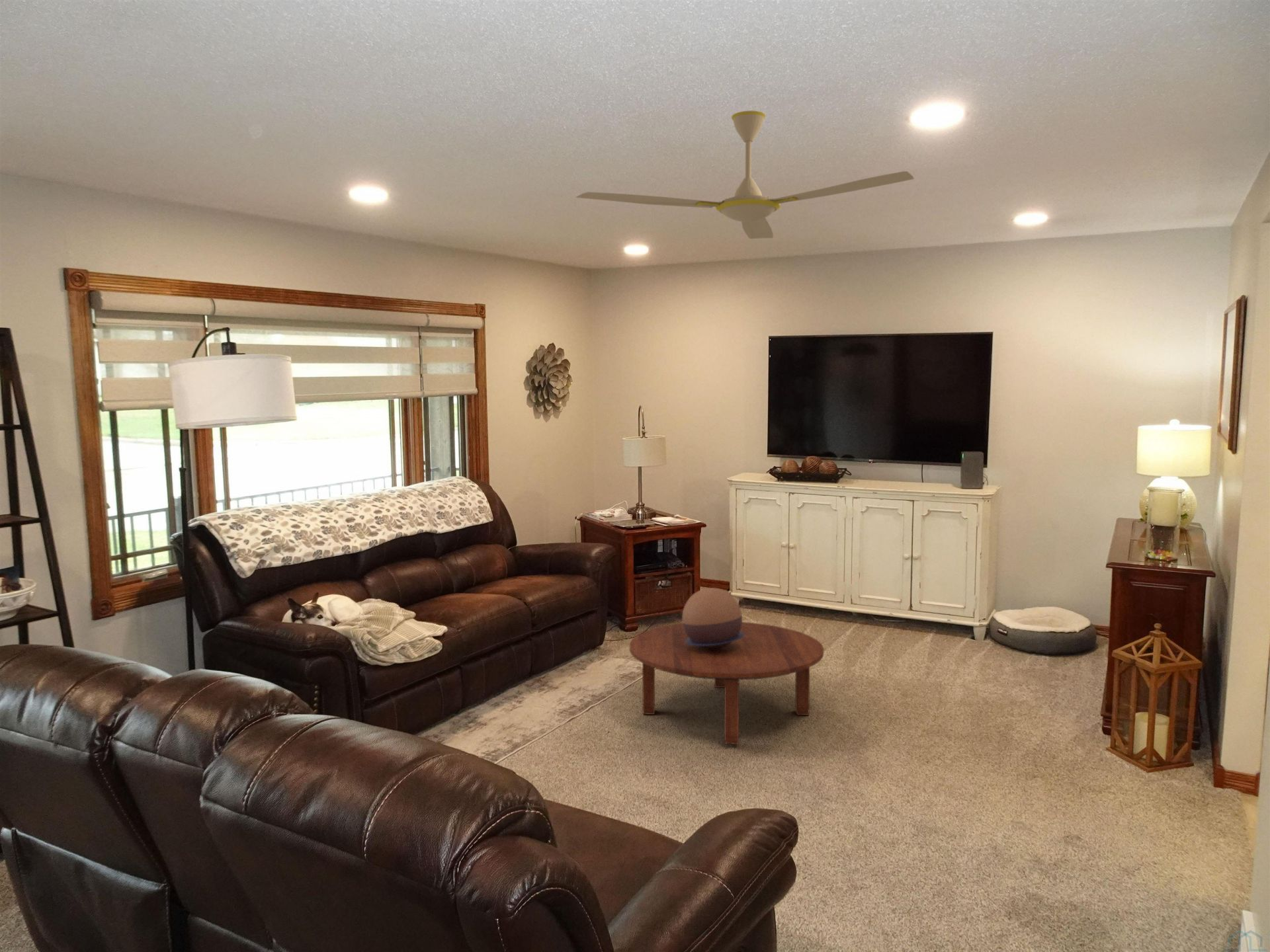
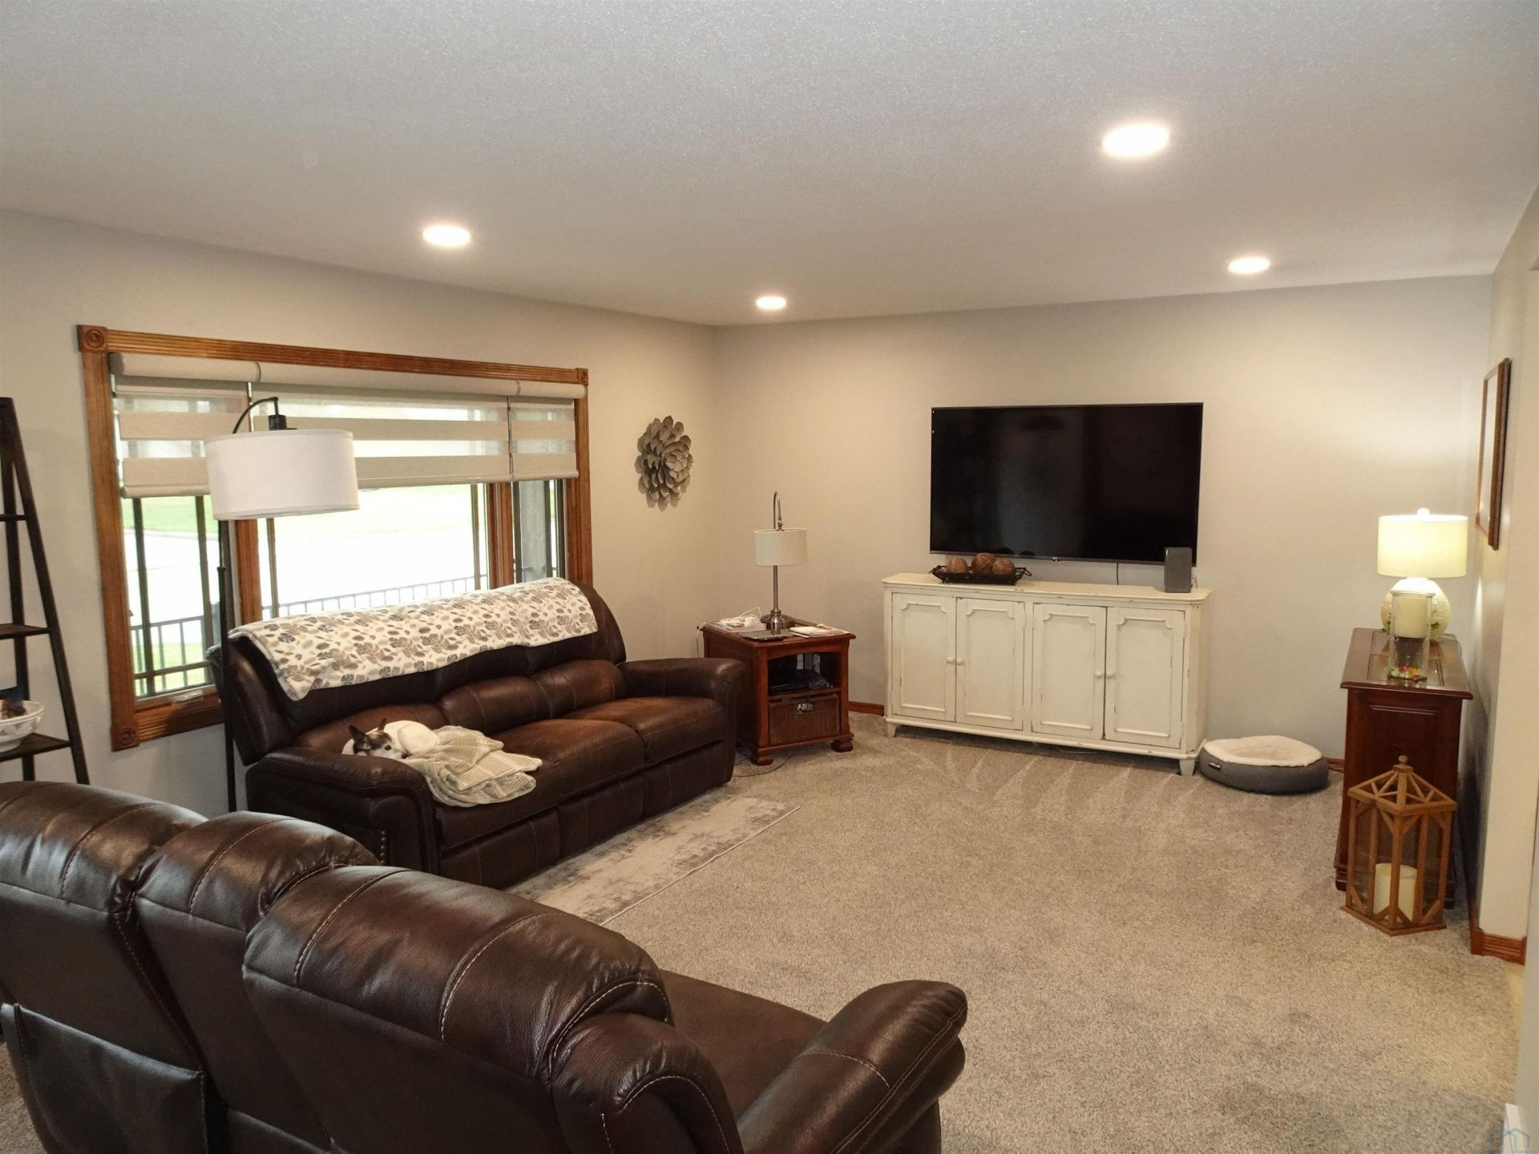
- ceiling fan (743, 180)
- decorative bowl (713, 617)
- coffee table (725, 678)
